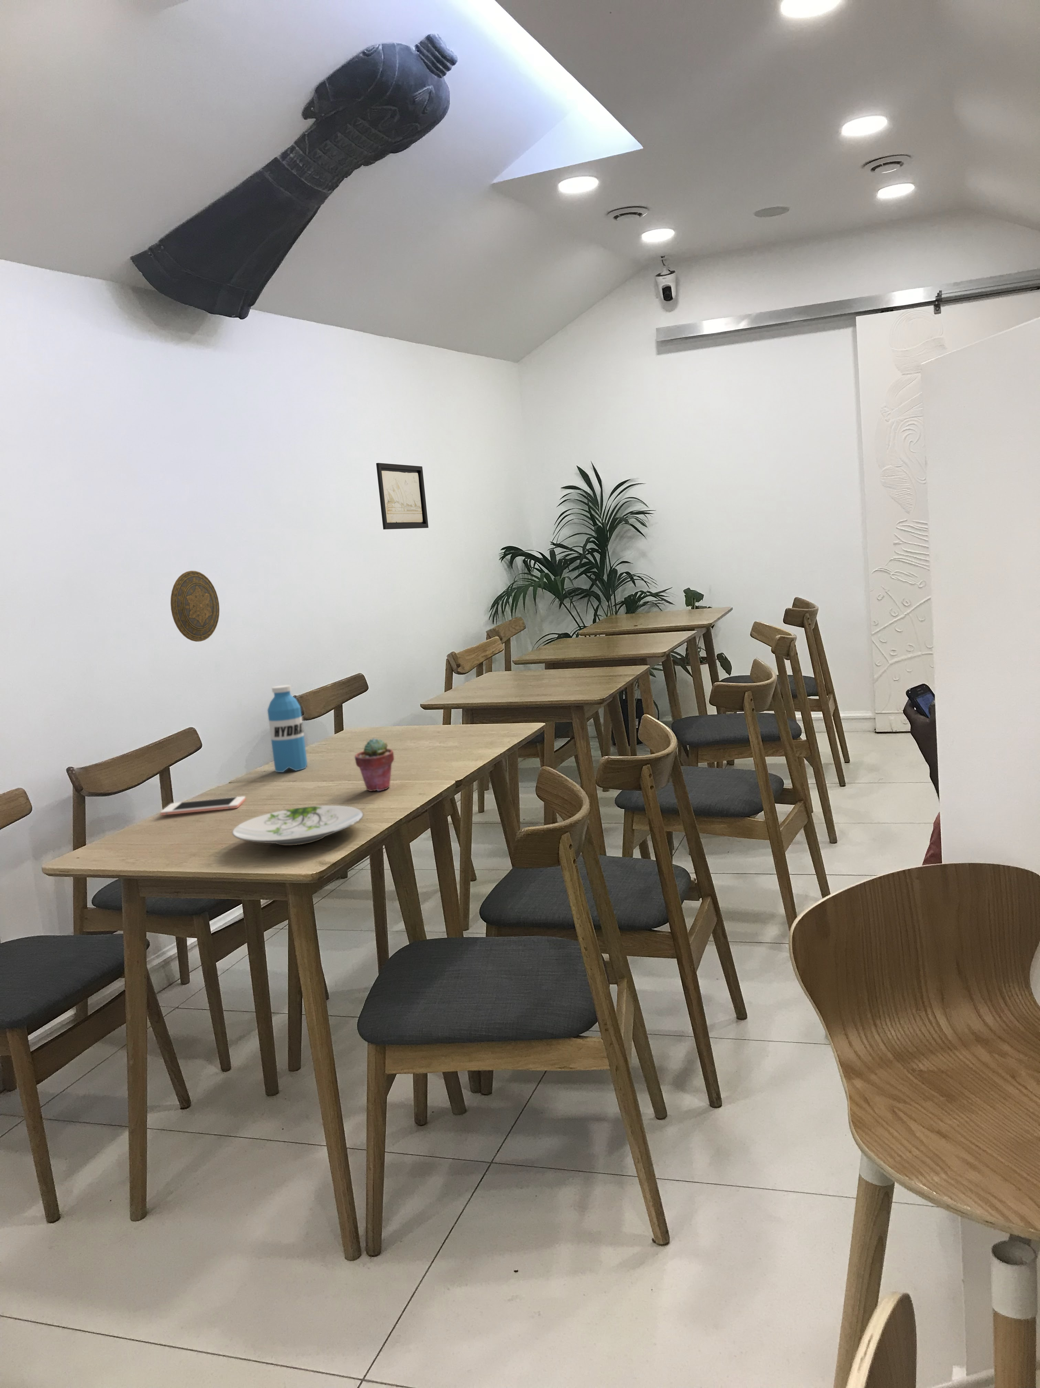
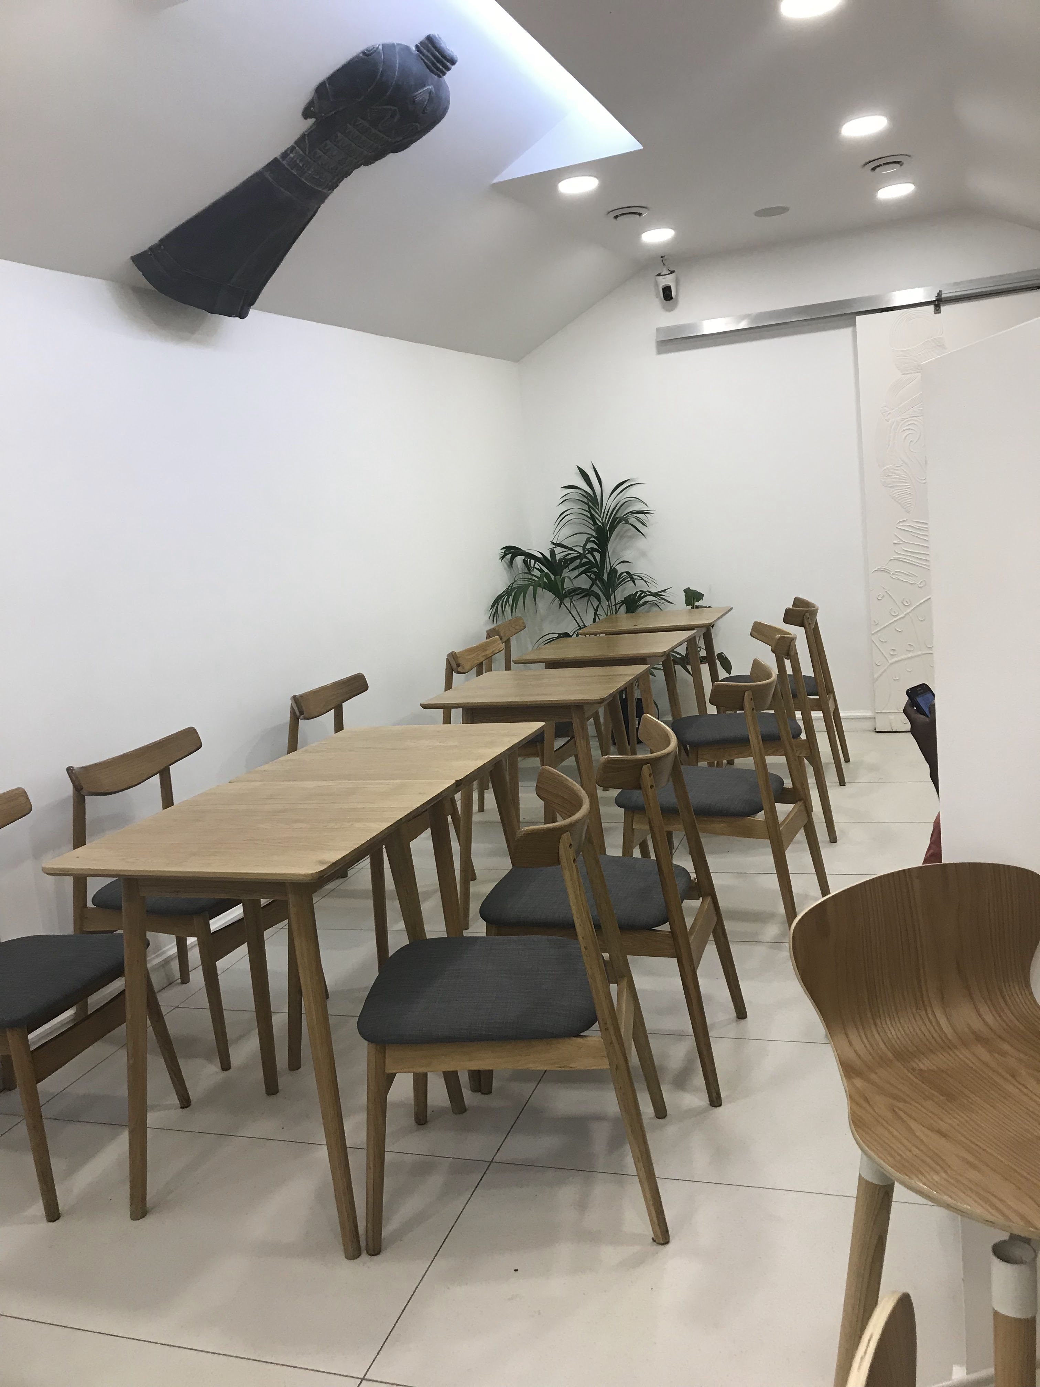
- decorative plate (198, 605)
- plate (299, 830)
- water bottle (286, 728)
- cell phone (203, 805)
- potted succulent (375, 763)
- wall art (403, 497)
